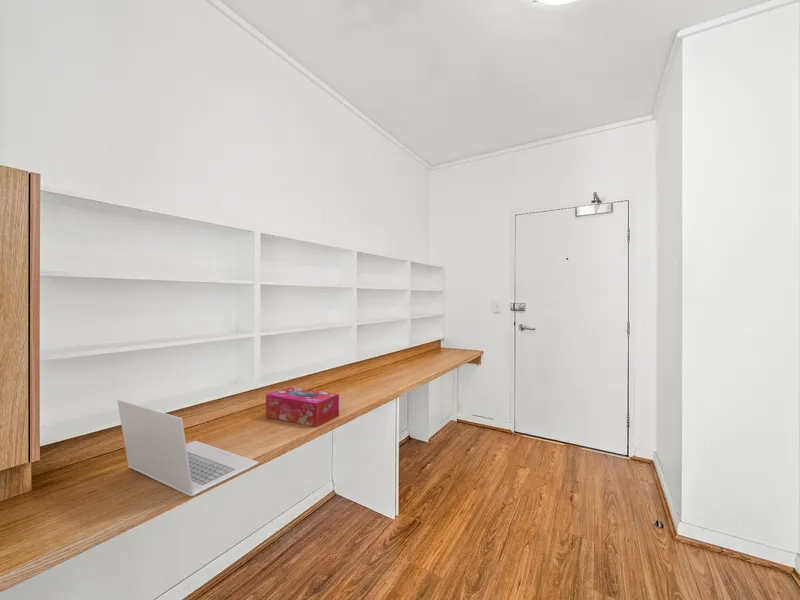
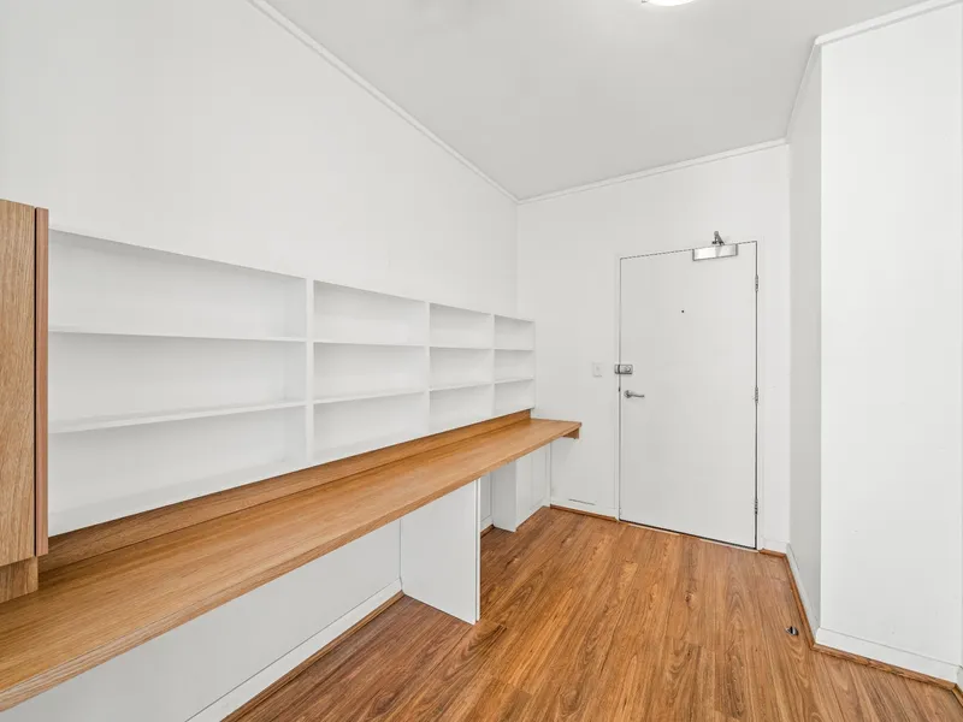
- laptop (184, 434)
- tissue box (302, 405)
